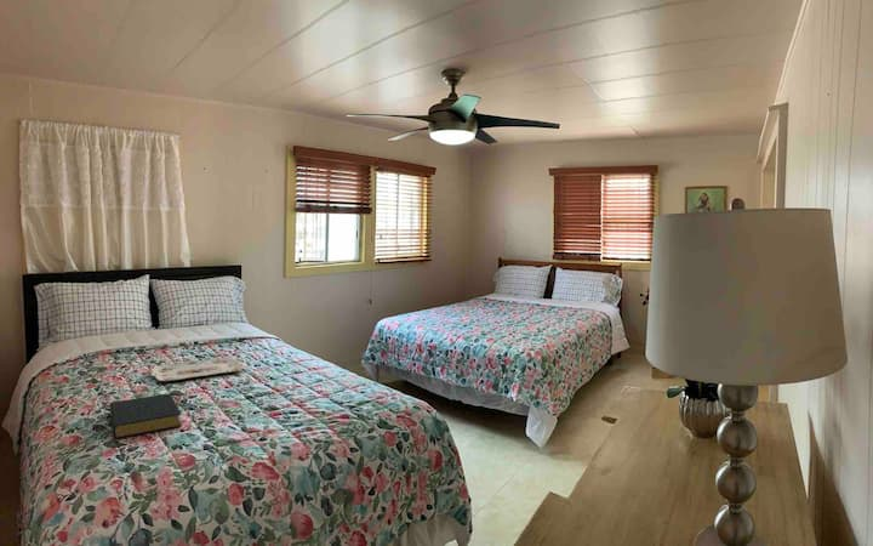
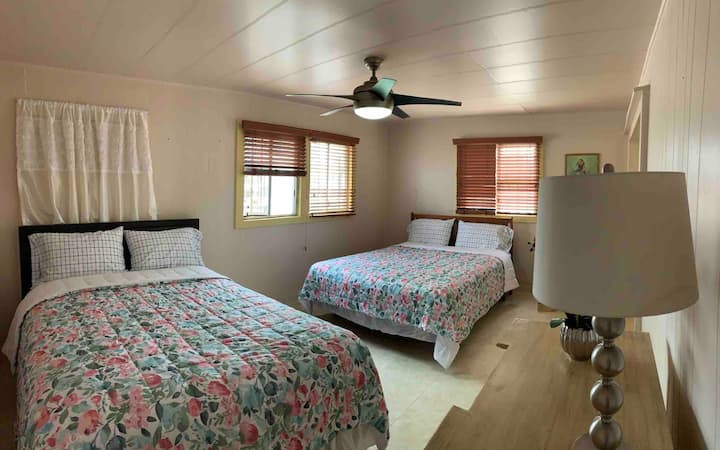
- hardback book (144, 414)
- serving tray (198, 369)
